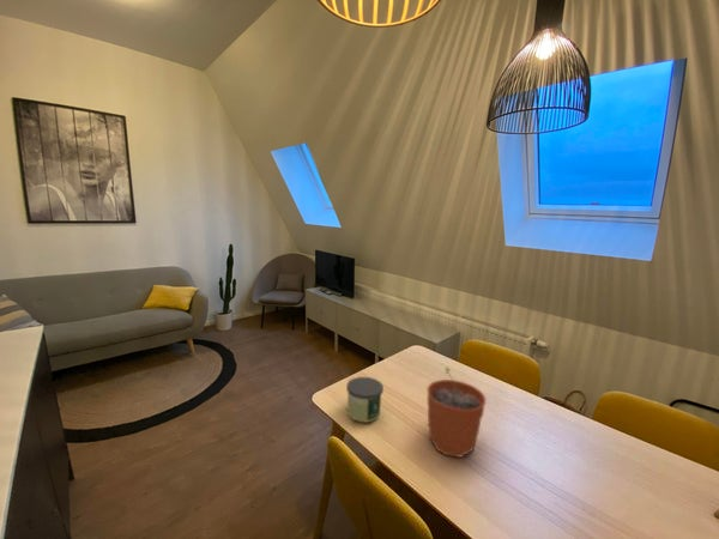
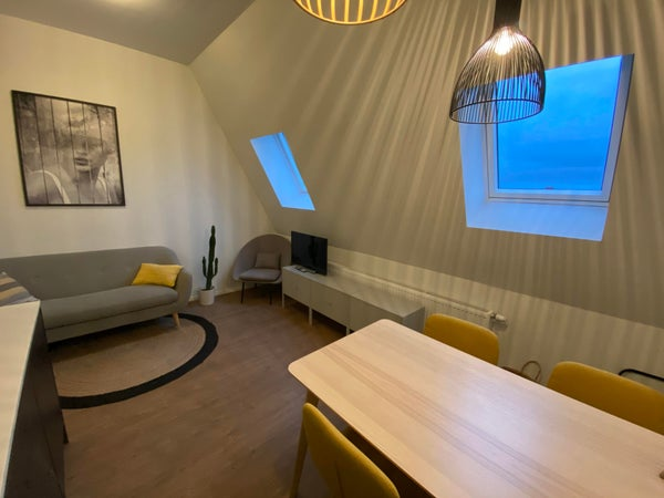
- candle (364, 399)
- plant pot (454, 405)
